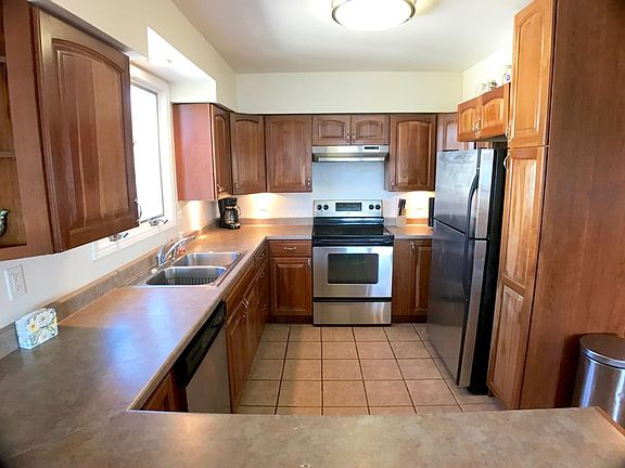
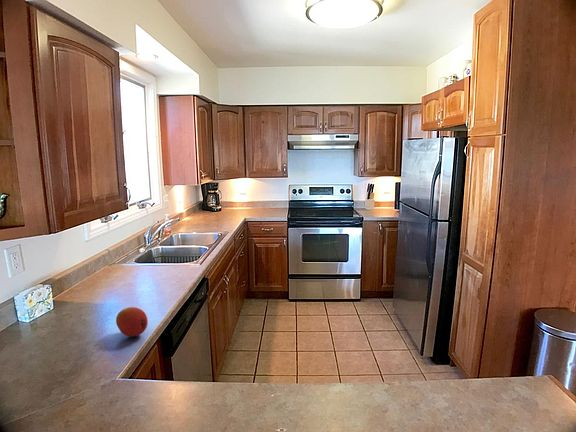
+ fruit (131, 321)
